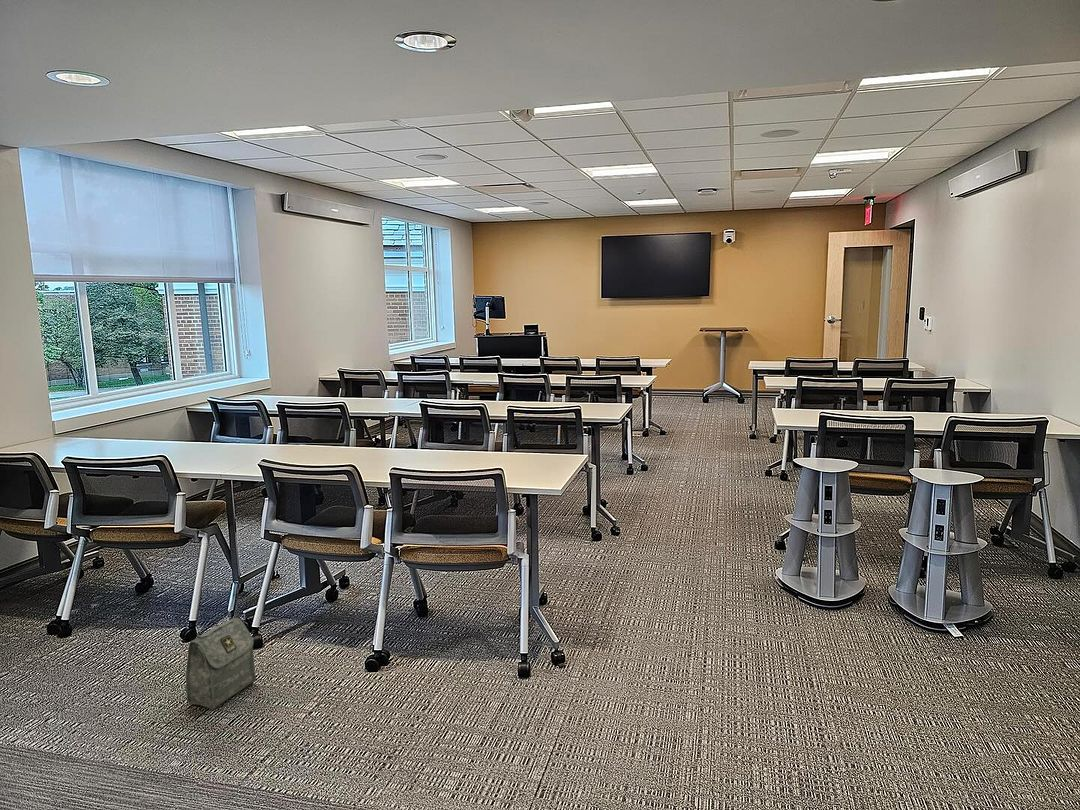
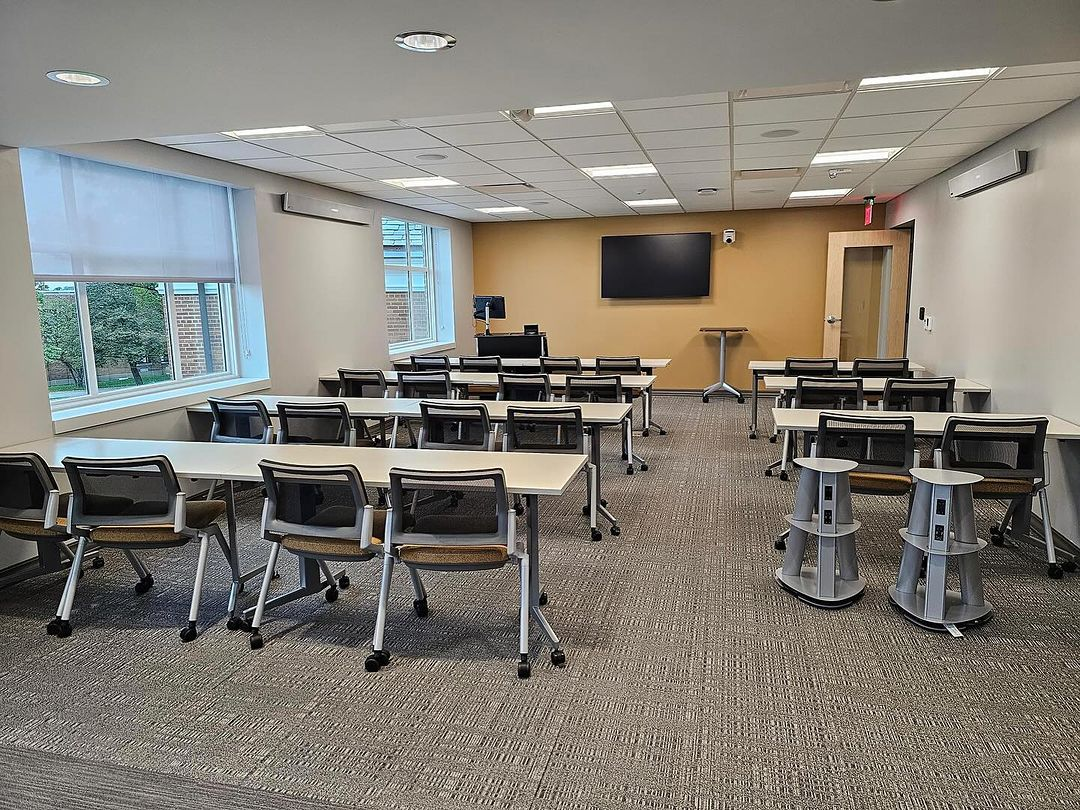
- bag (220, 660)
